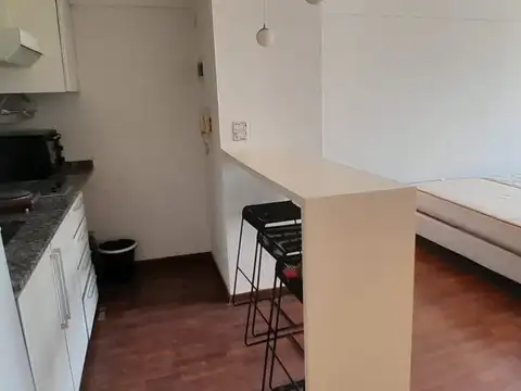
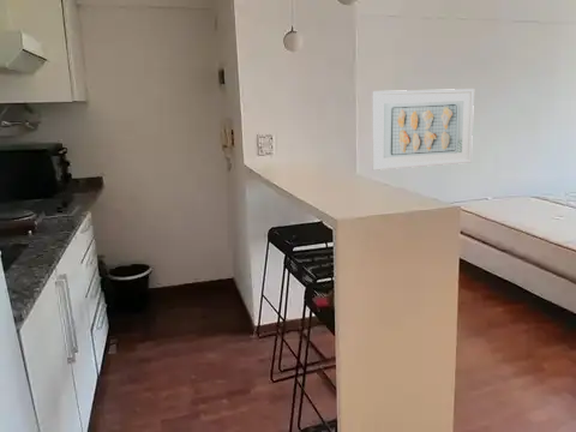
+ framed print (424, 128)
